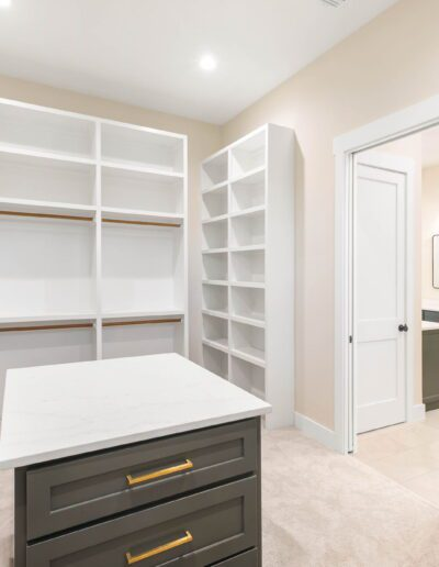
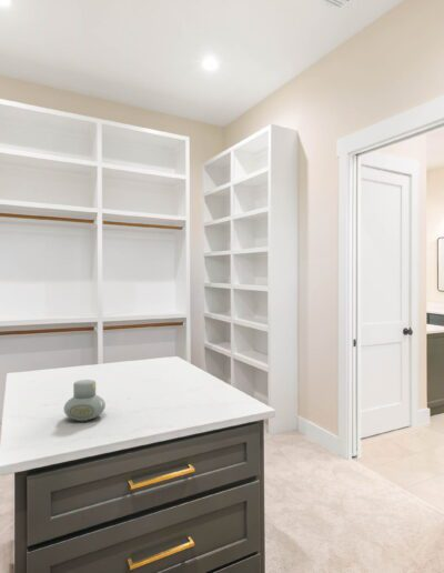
+ air freshener (84, 399)
